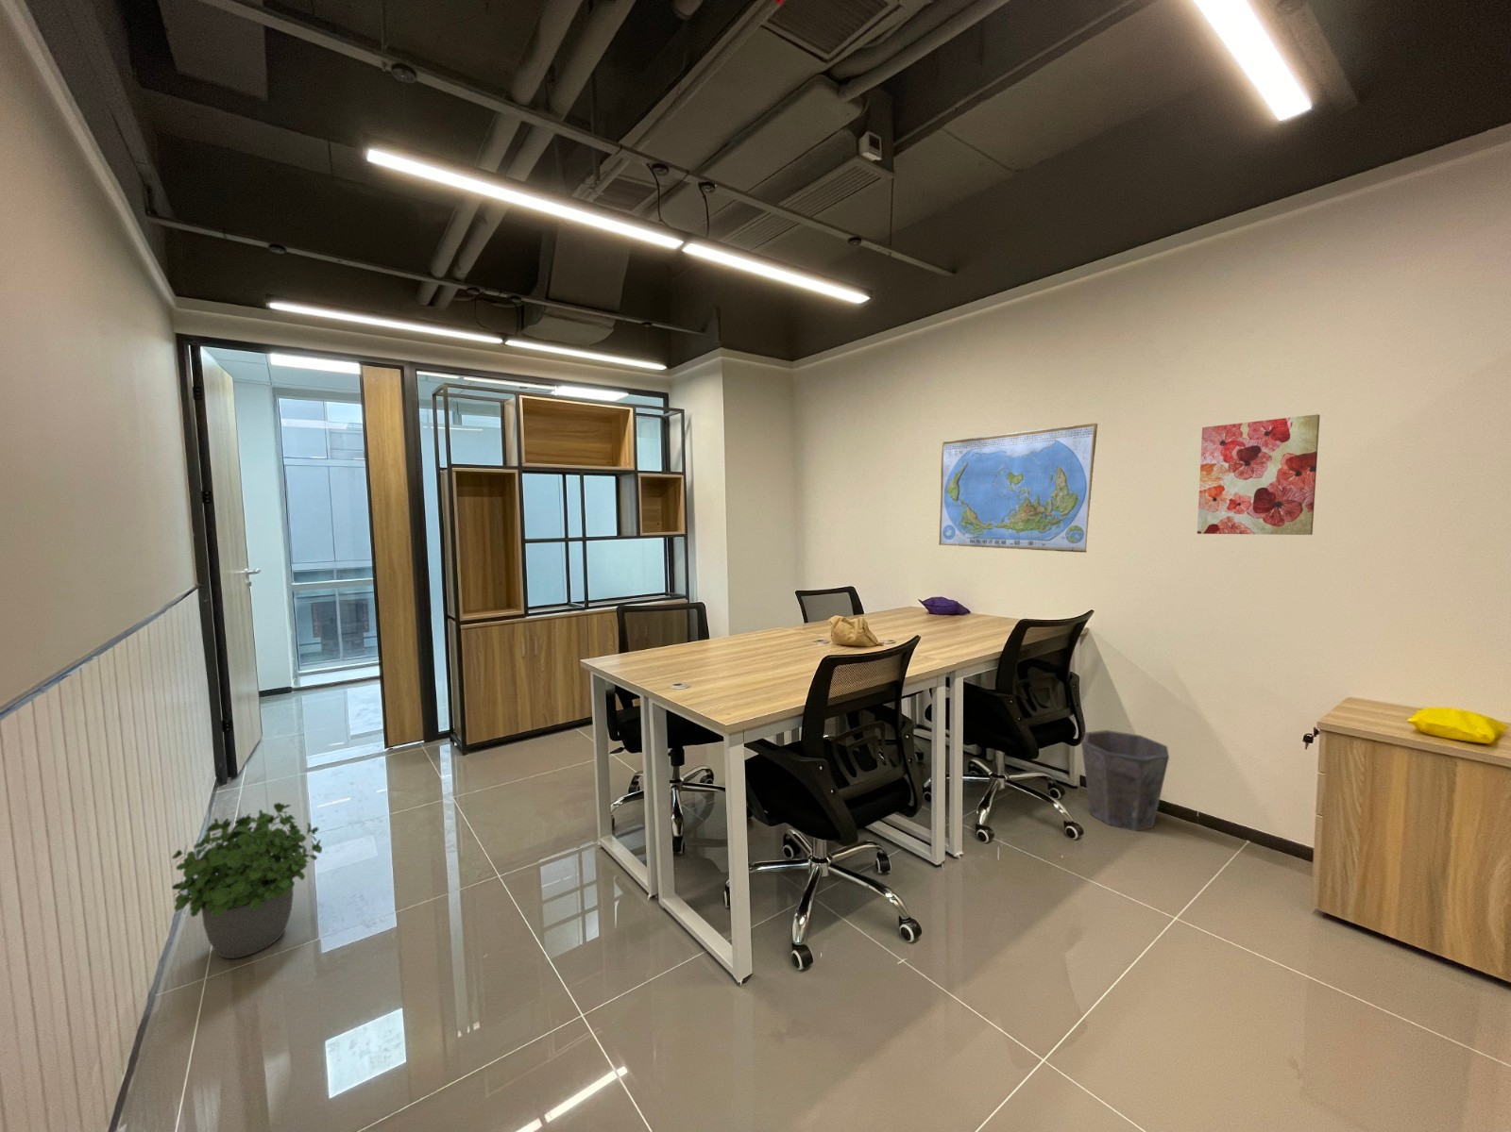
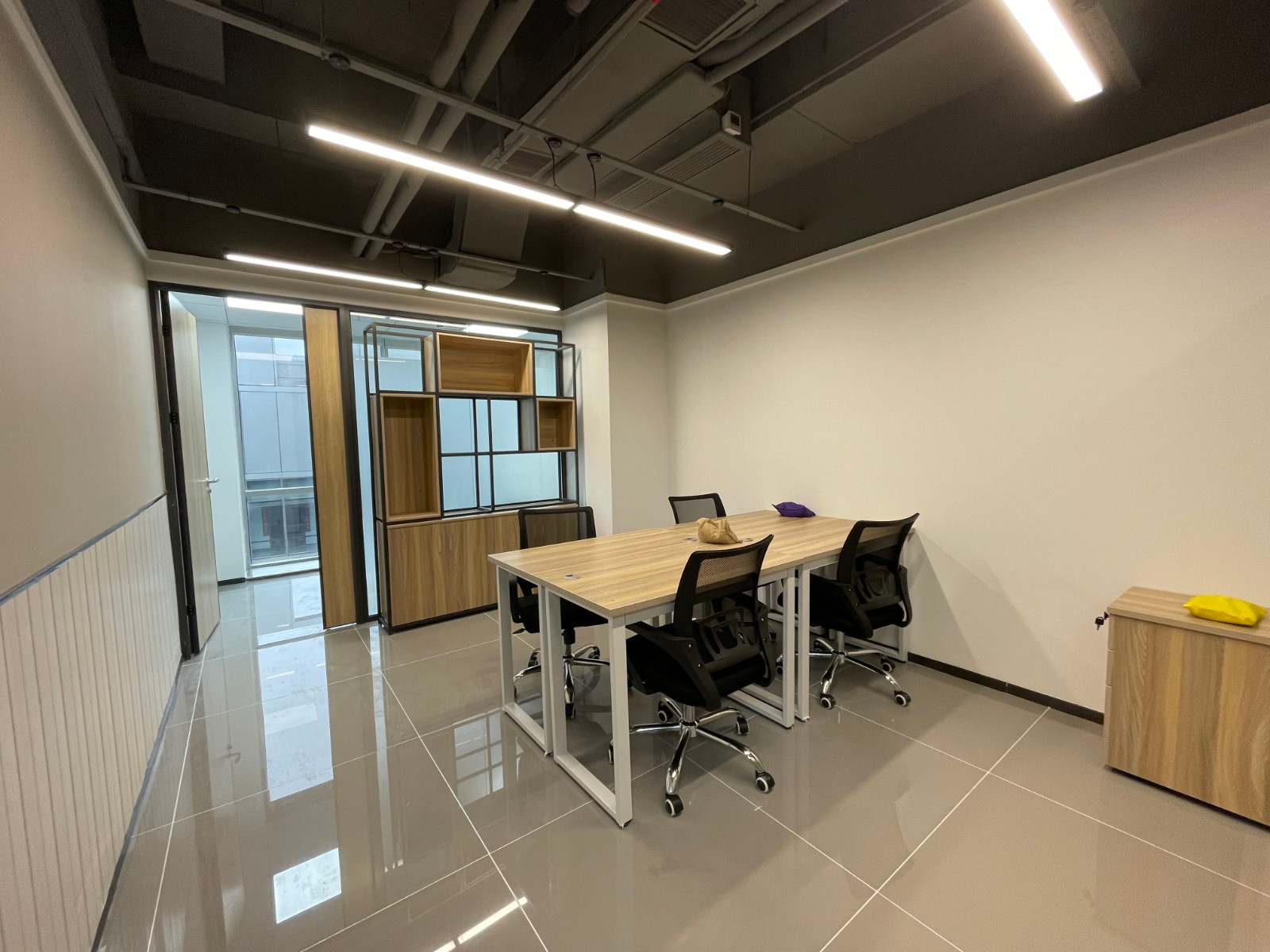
- world map (1008, 491)
- wall art (1254, 478)
- waste bin (1122, 780)
- potted plant (250, 875)
